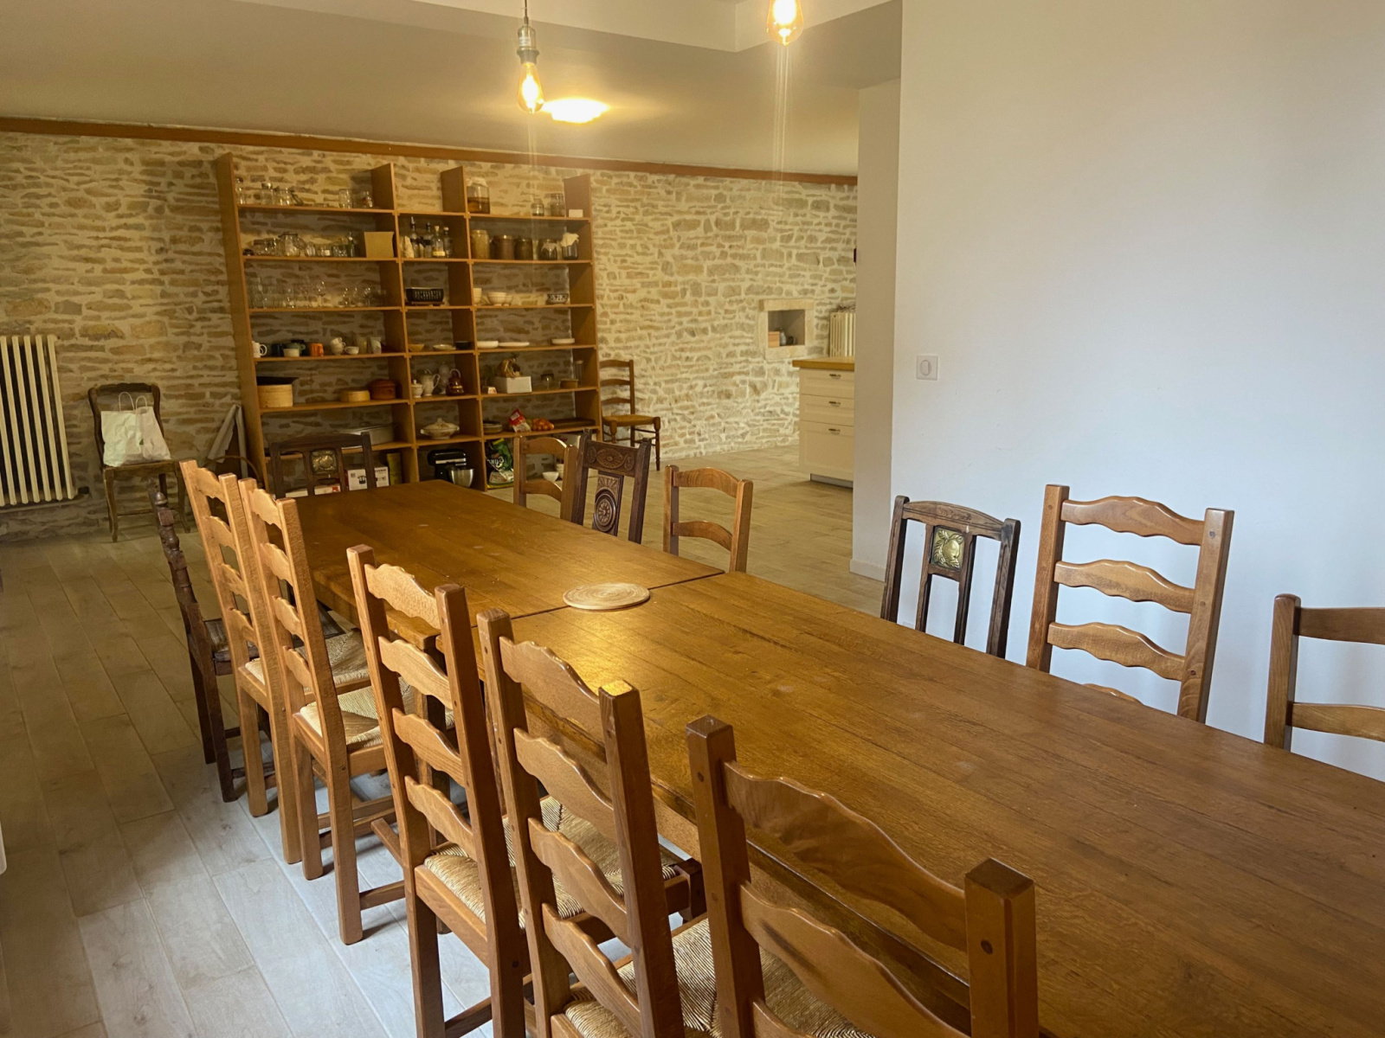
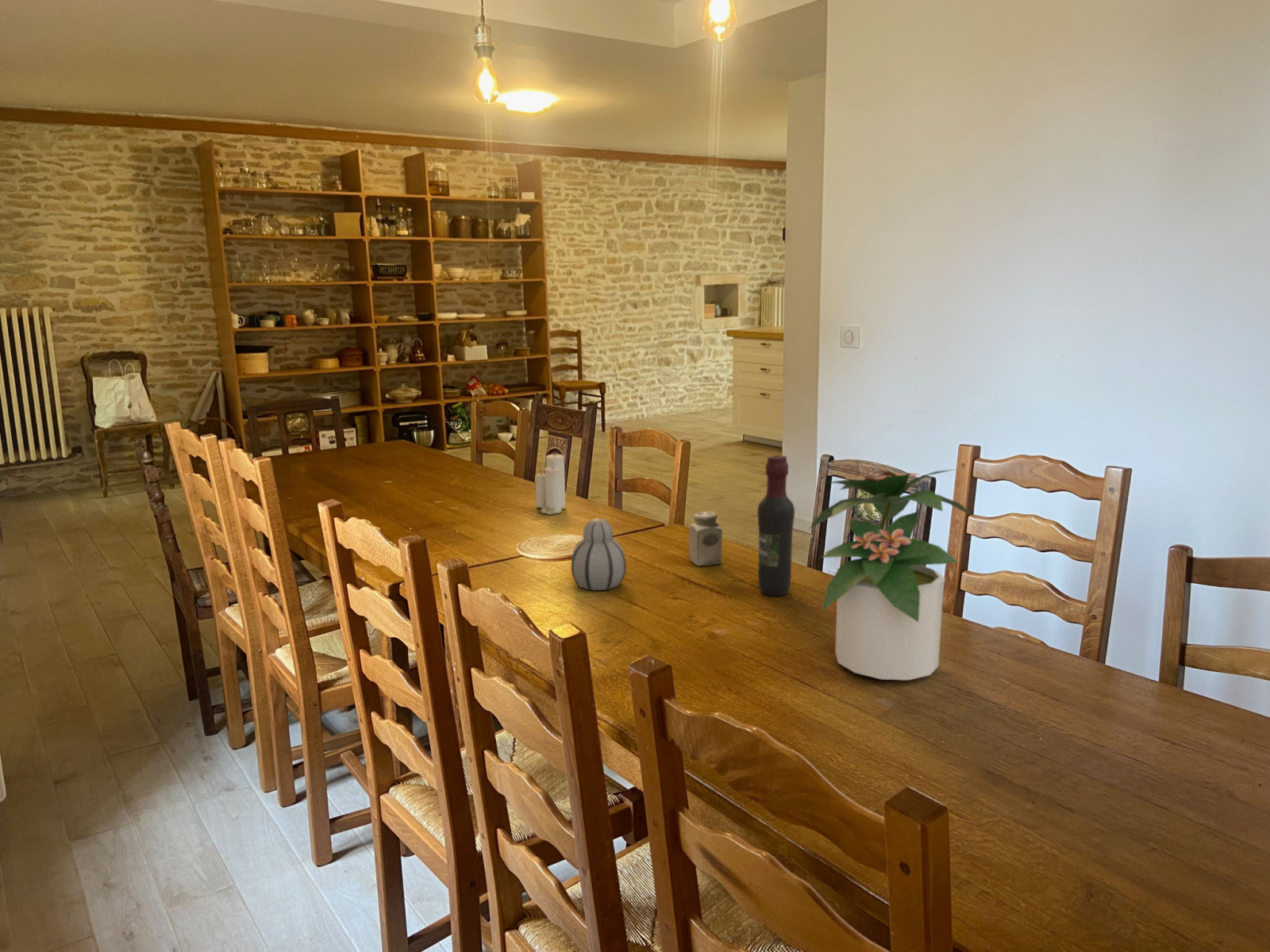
+ wine bottle (775, 525)
+ salt shaker (705, 537)
+ gourd (598, 551)
+ candle (550, 479)
+ potted plant (885, 563)
